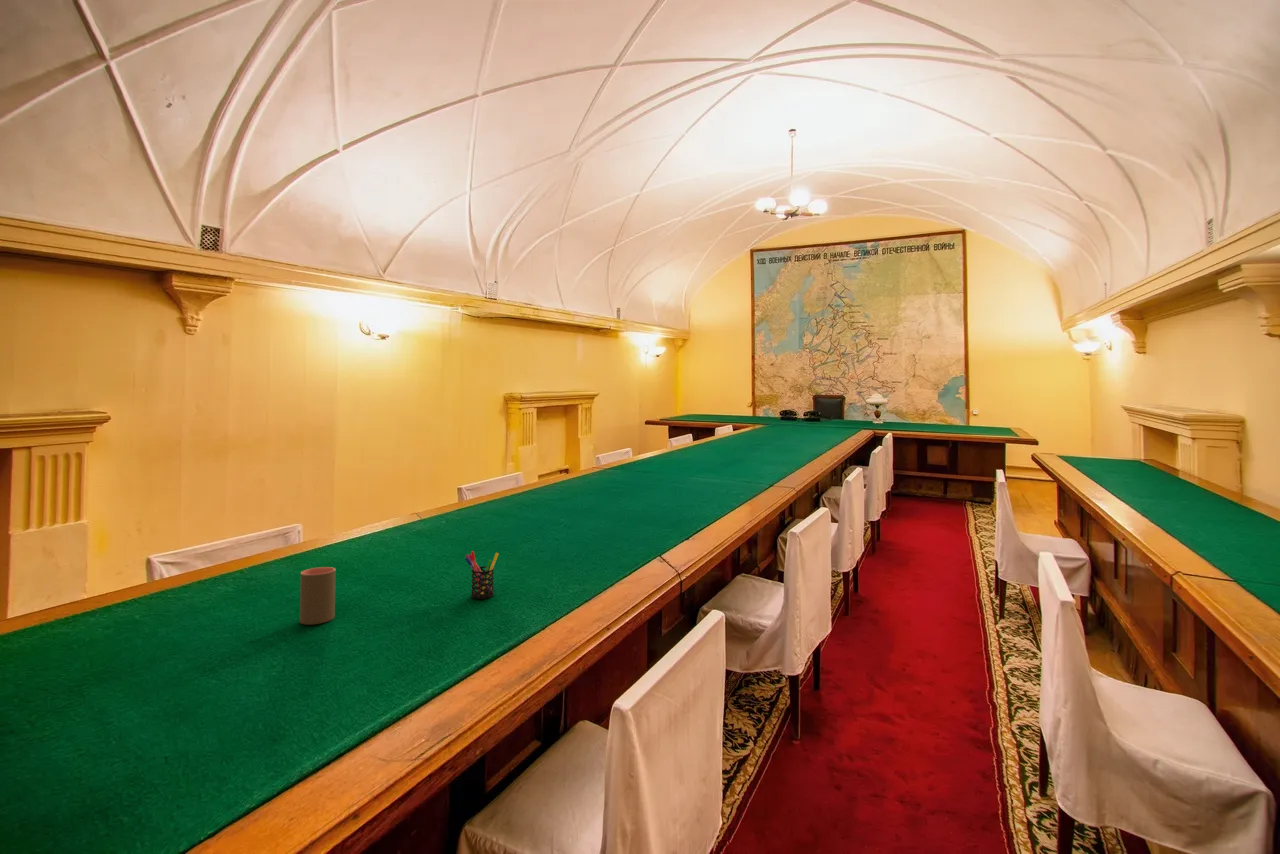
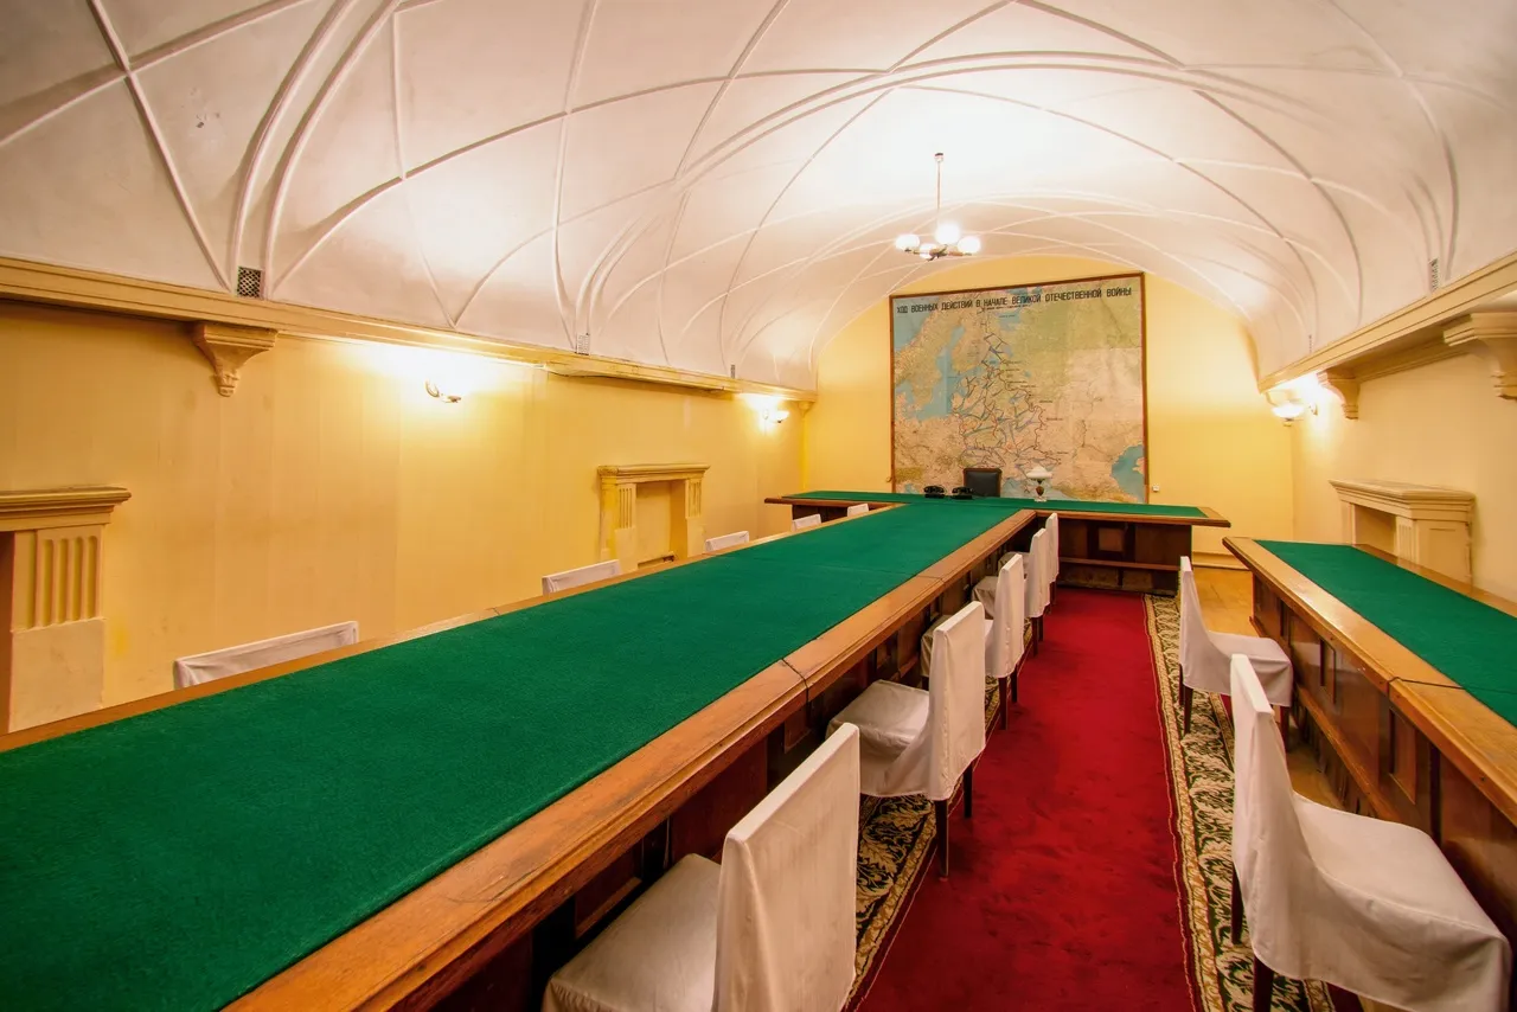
- pen holder (482, 573)
- cup (317, 595)
